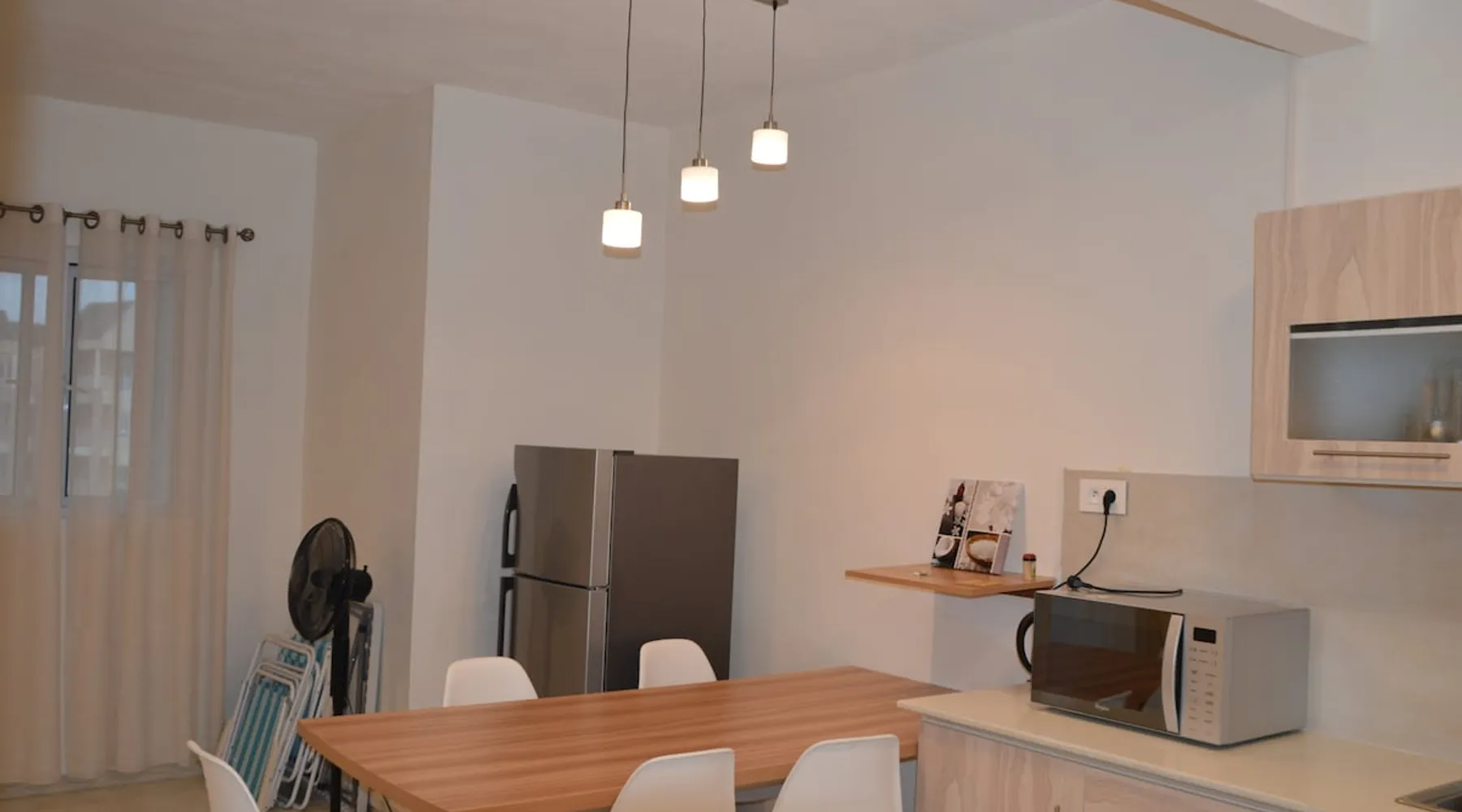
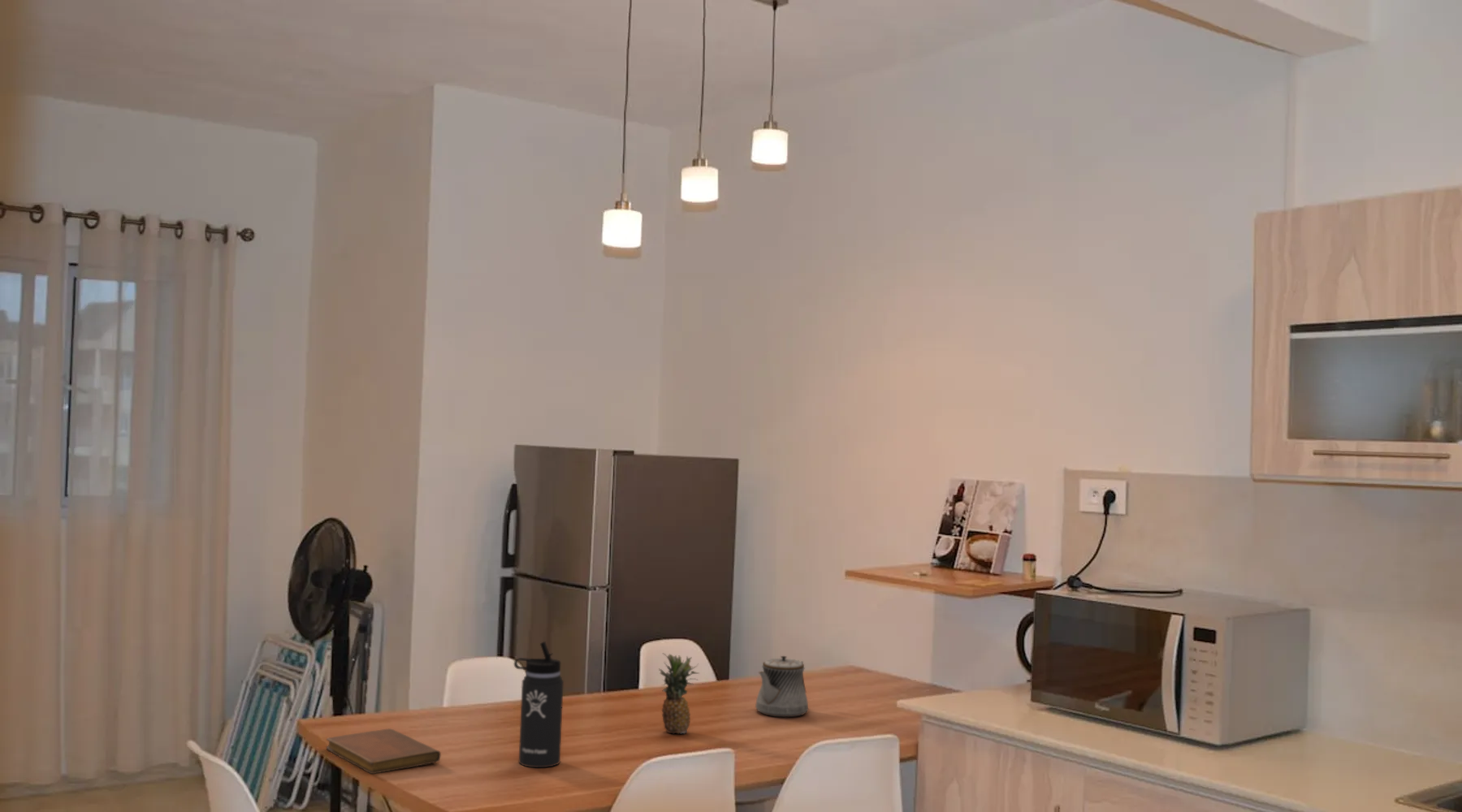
+ fruit (680, 693)
+ thermos bottle (537, 701)
+ notebook (382, 749)
+ teapot (781, 684)
